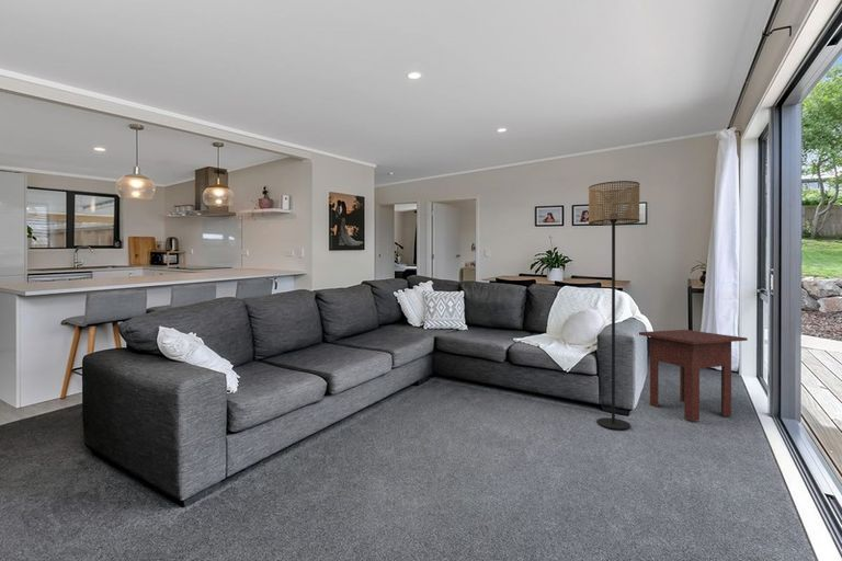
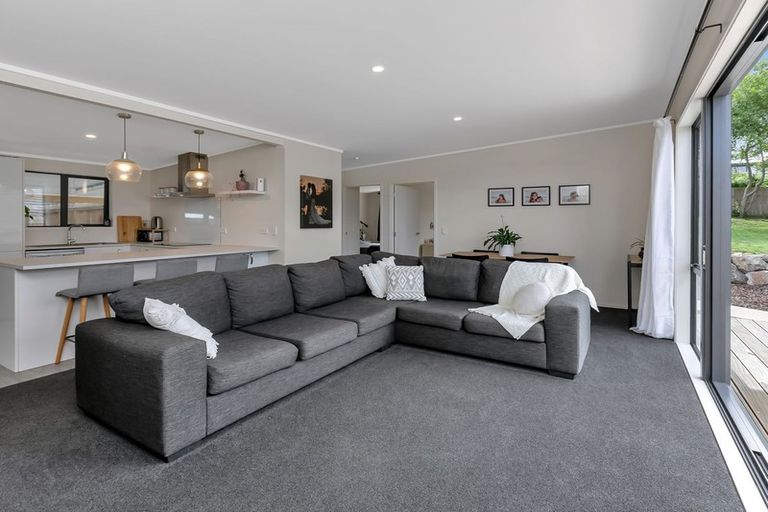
- floor lamp (613, 305)
- side table (689, 373)
